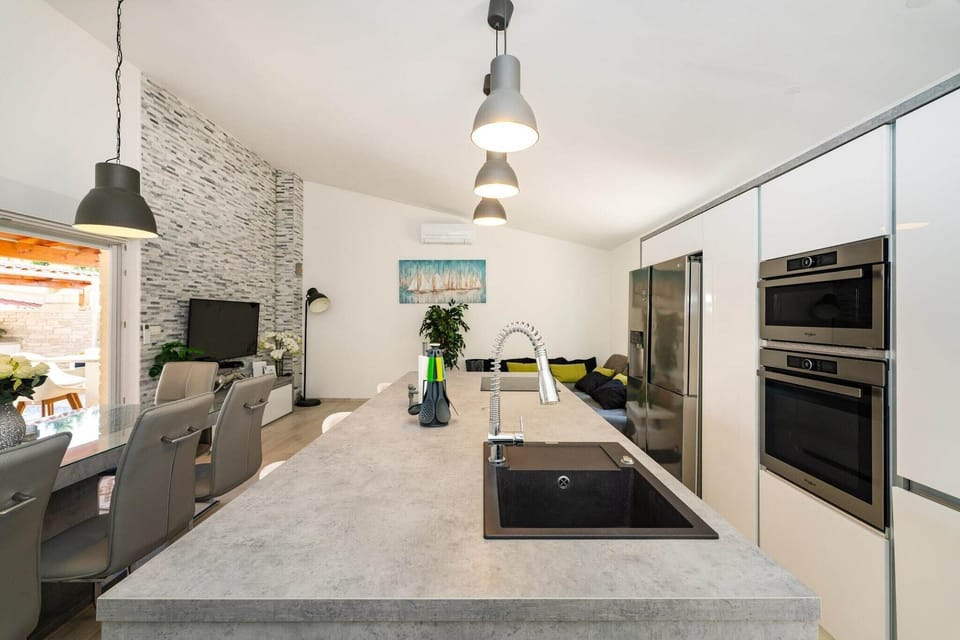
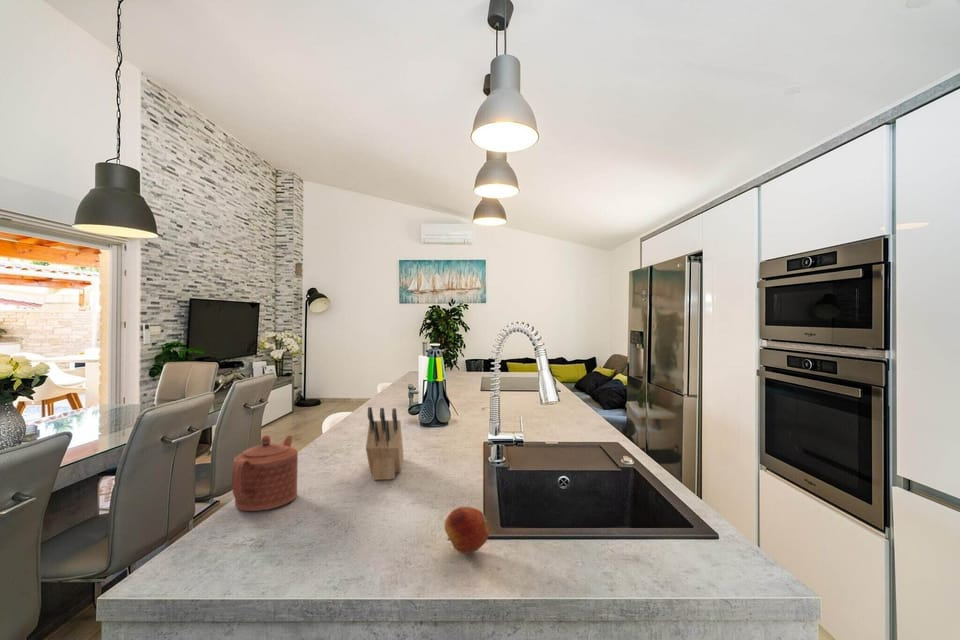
+ knife block (385, 436)
+ fruit (466, 530)
+ teapot (266, 467)
